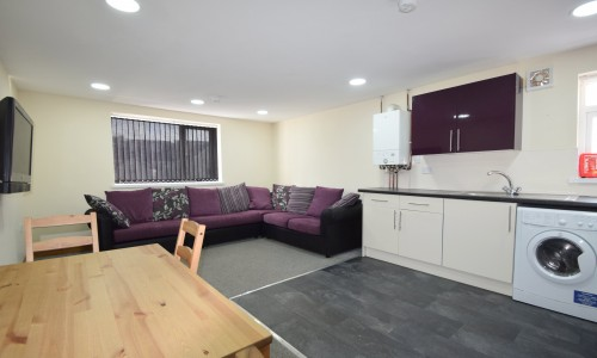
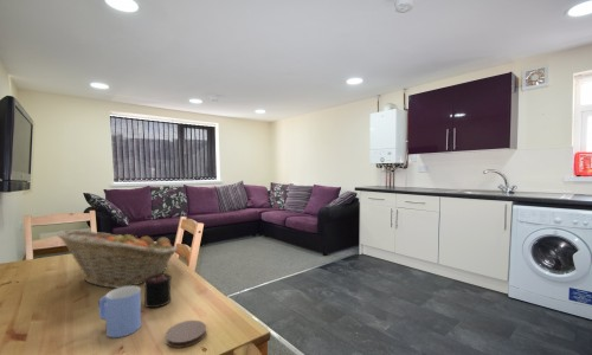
+ candle (157, 284)
+ fruit basket (121, 250)
+ mug (120, 309)
+ coaster (186, 333)
